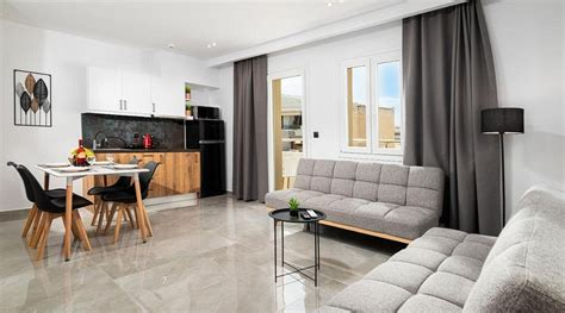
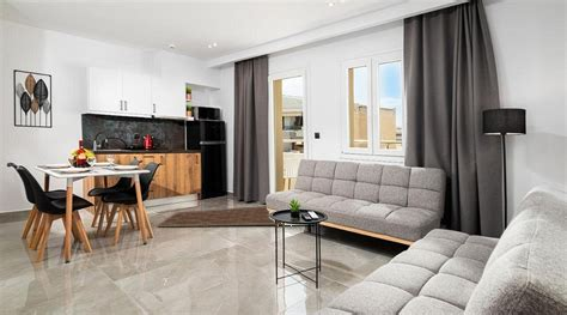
+ rug (246, 213)
